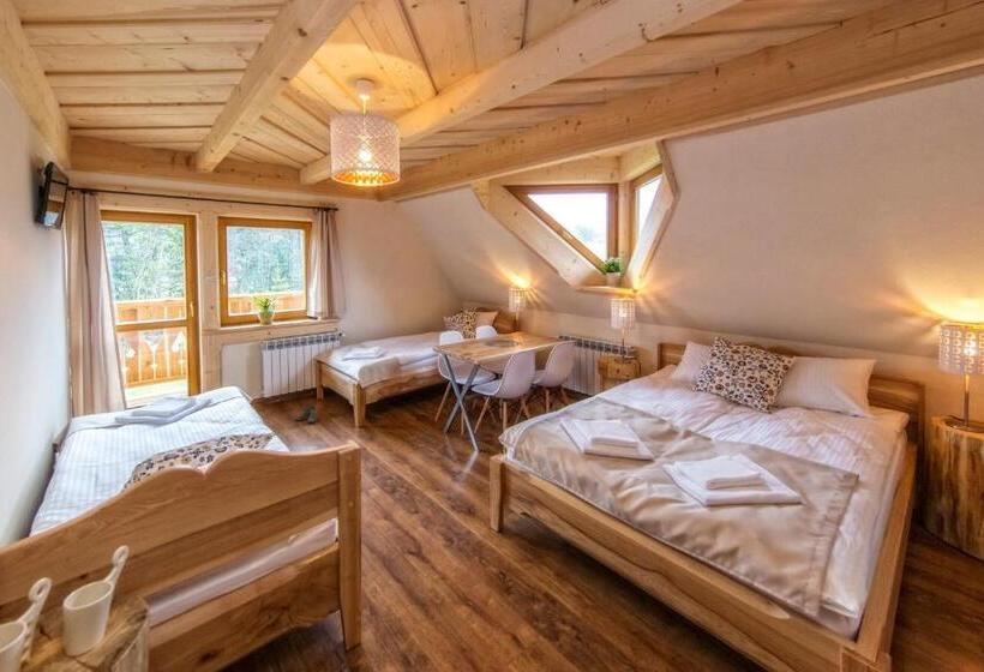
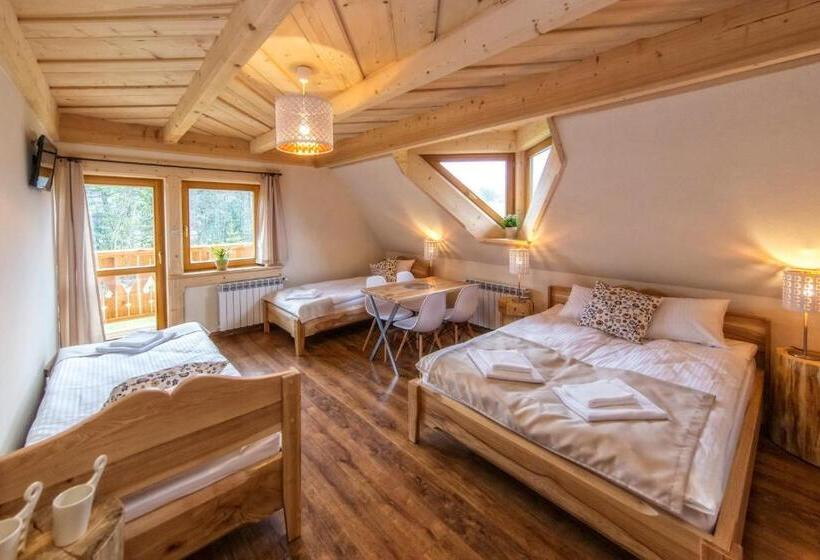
- boots (307, 413)
